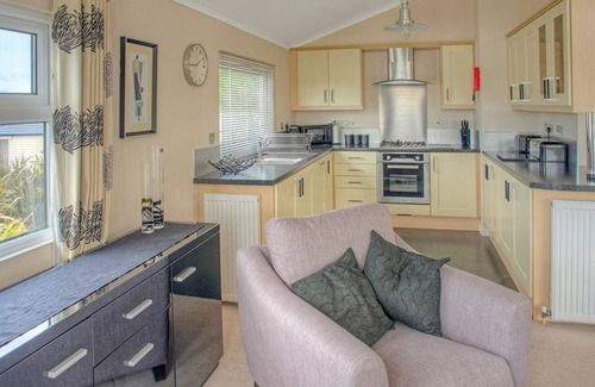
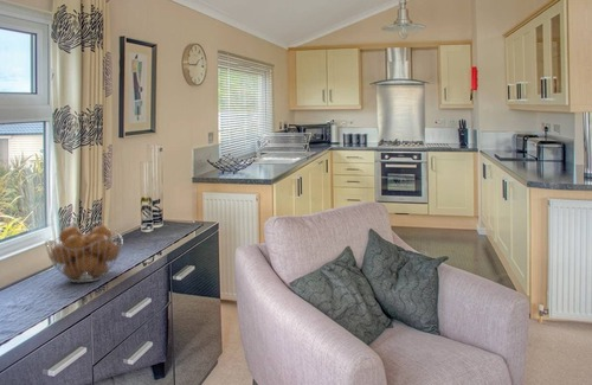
+ fruit basket (84, 252)
